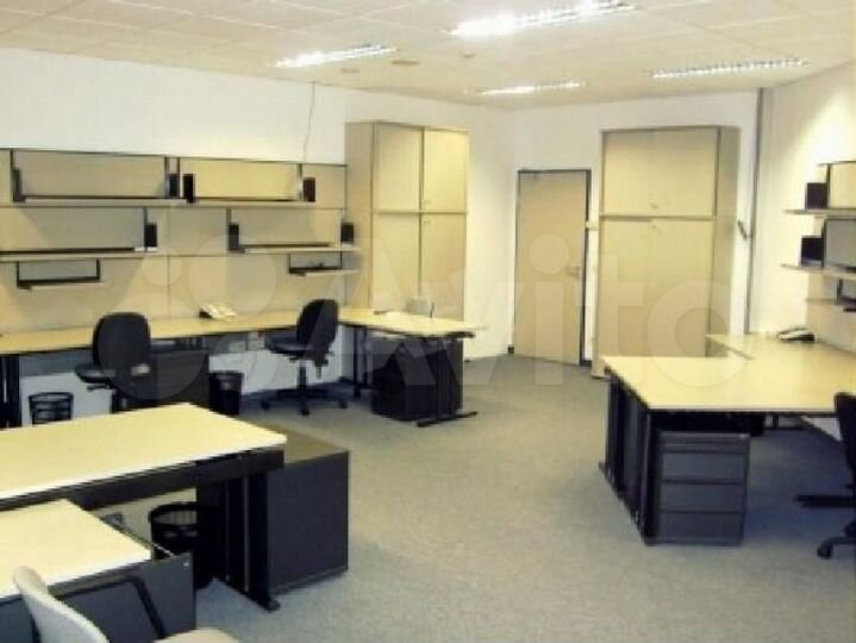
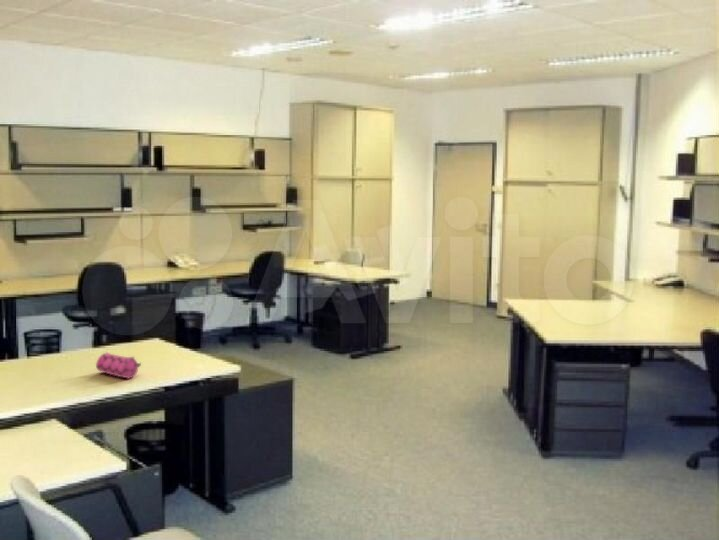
+ pencil case (117, 364)
